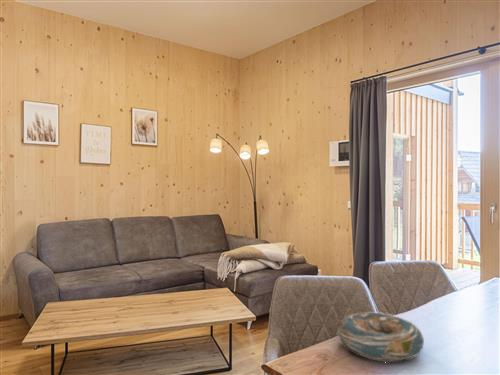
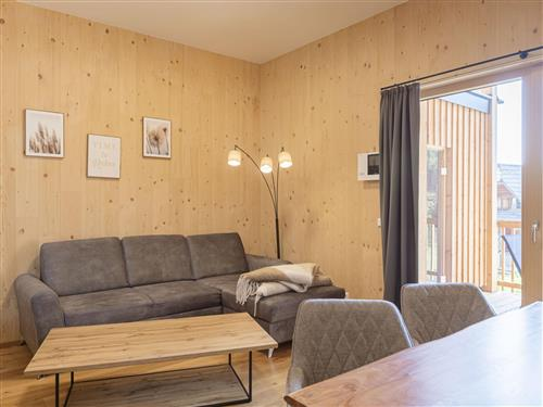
- decorative bowl (379, 334)
